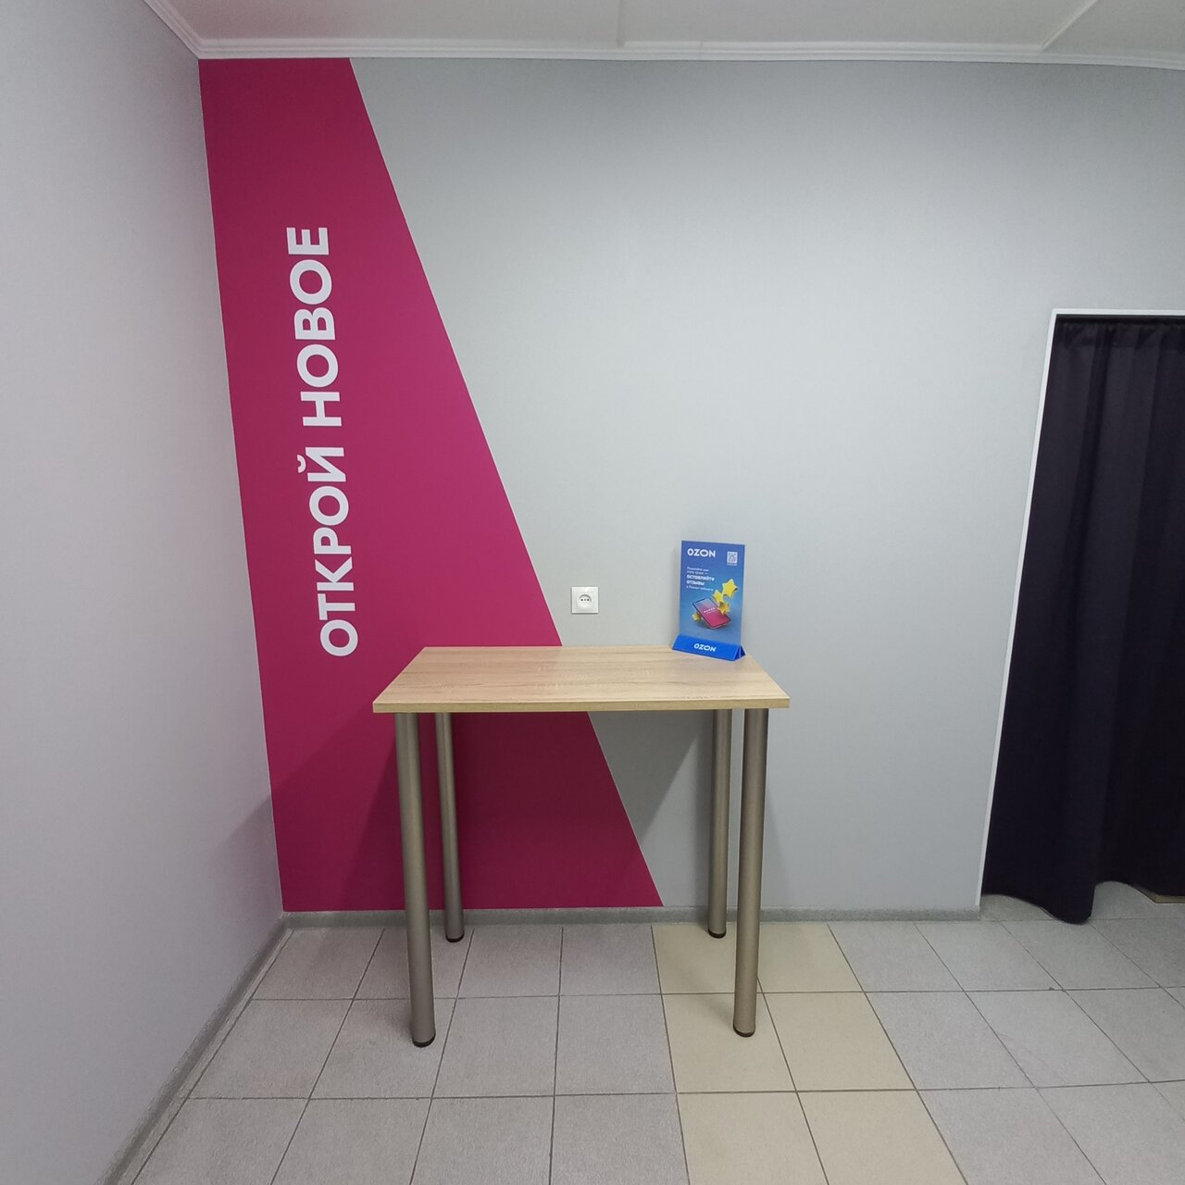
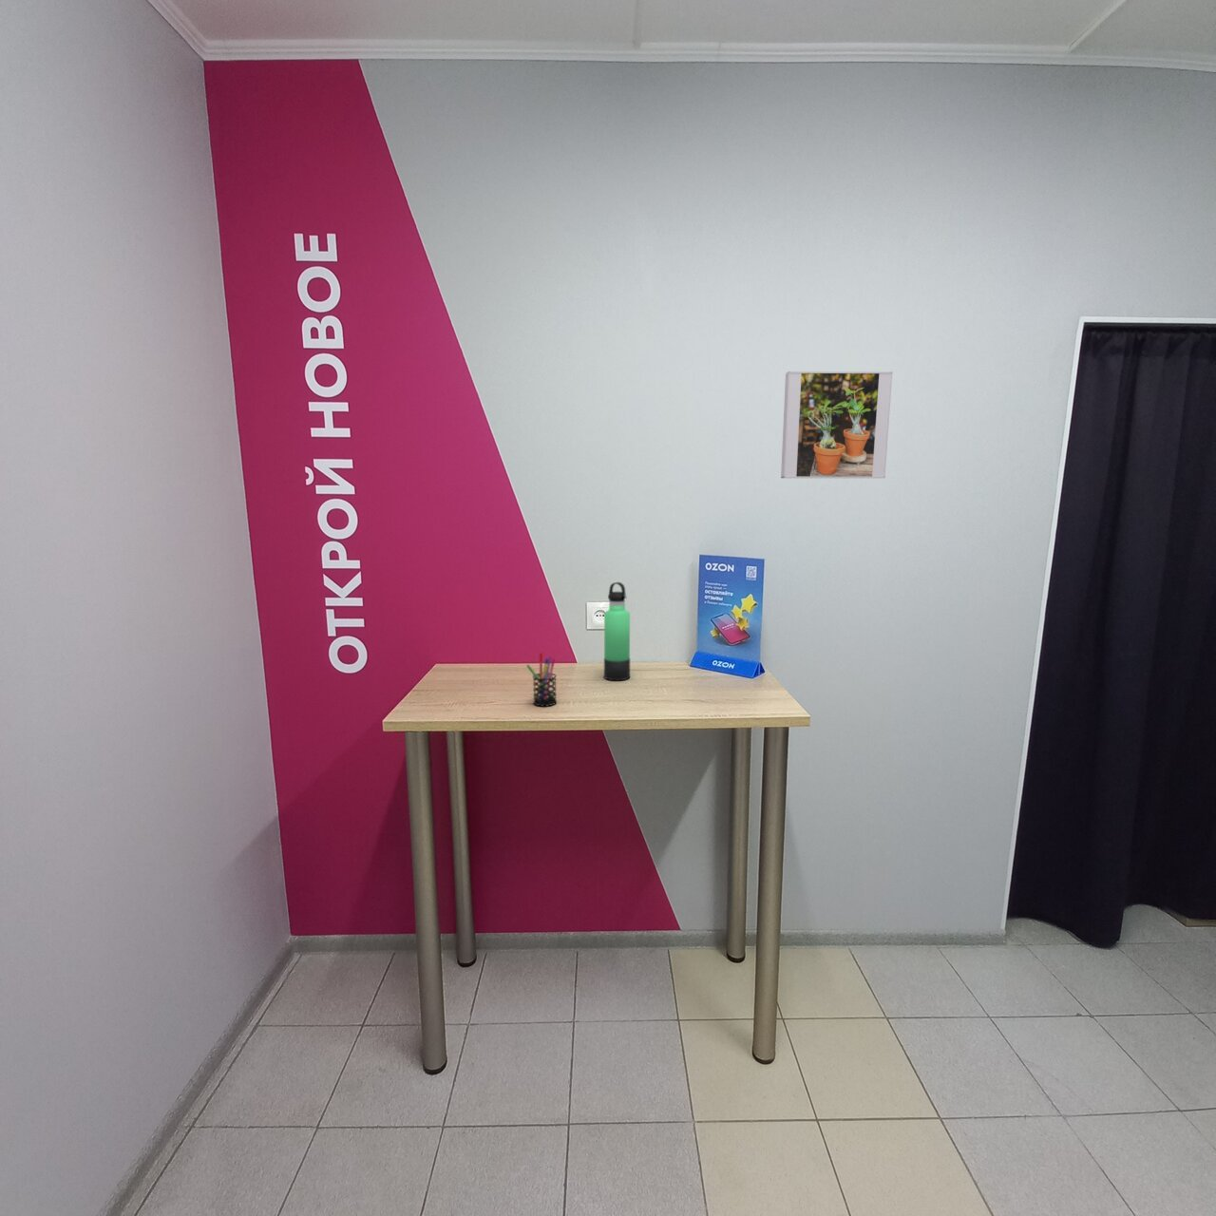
+ pen holder (541, 679)
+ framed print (835, 425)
+ thermos bottle (617, 630)
